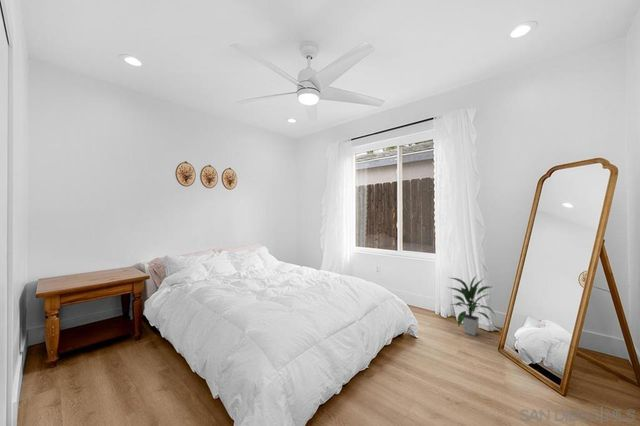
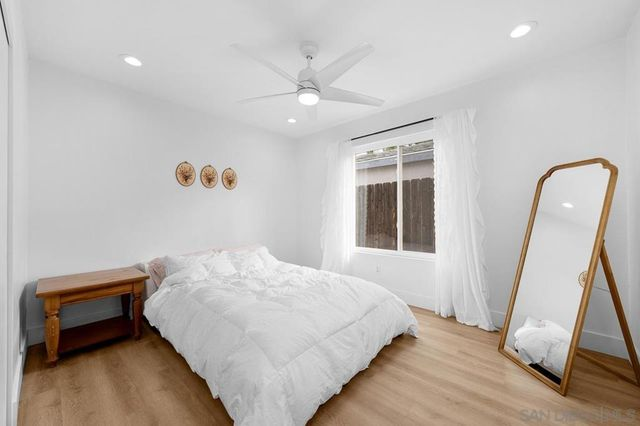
- indoor plant (468, 303)
